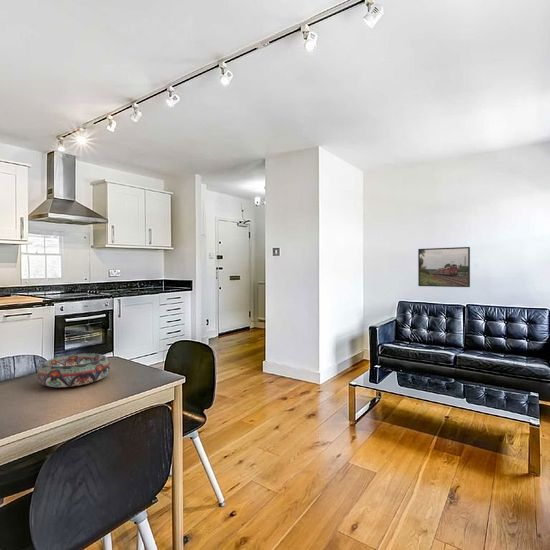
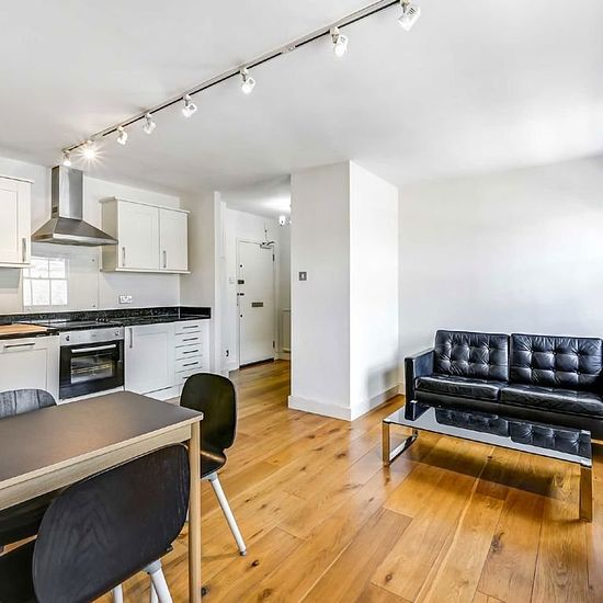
- decorative bowl (75, 369)
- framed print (443, 267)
